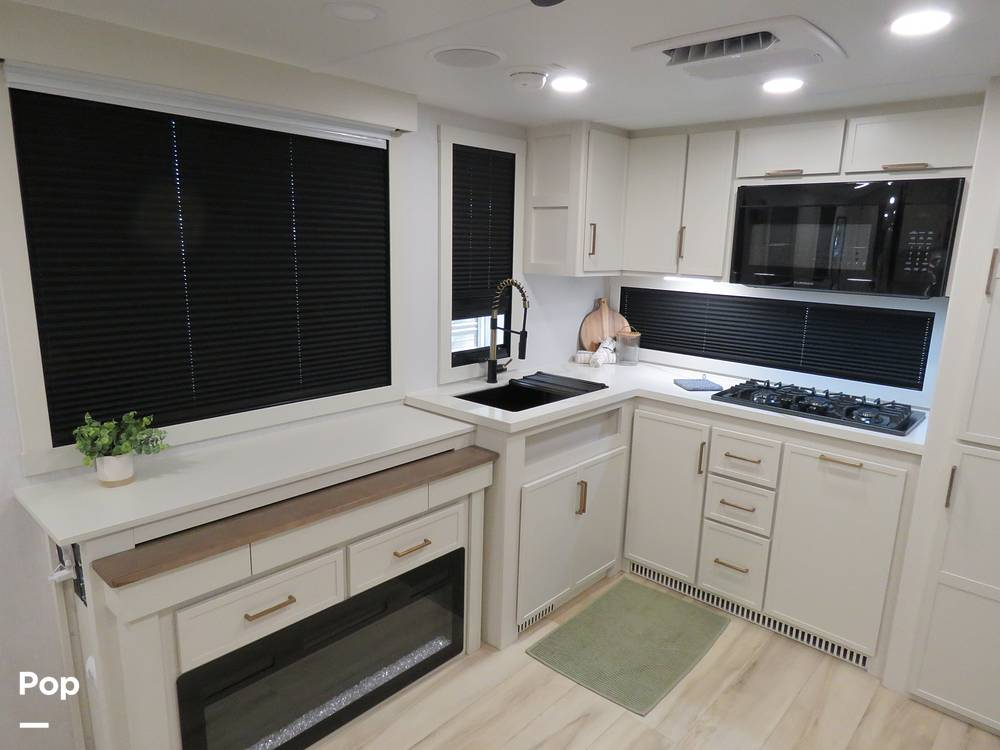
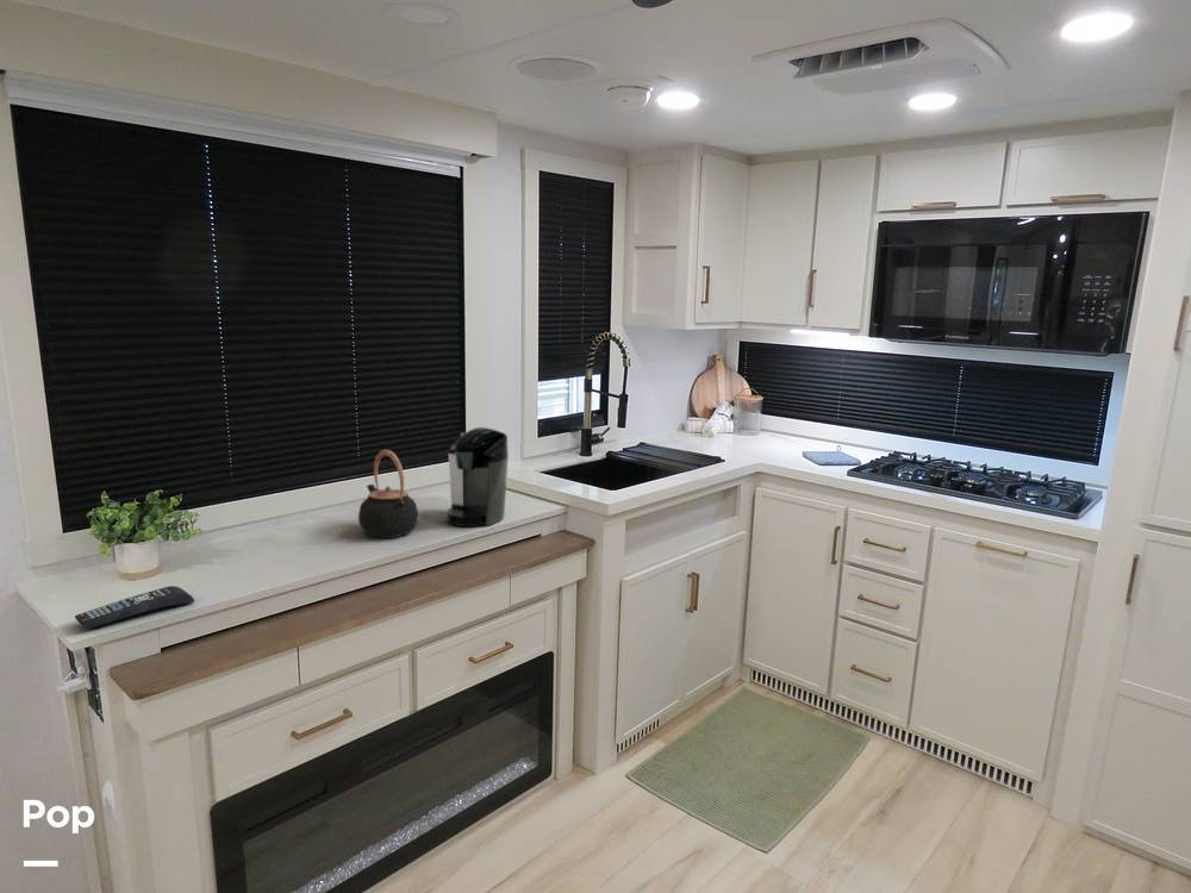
+ remote control (136, 605)
+ coffee maker (467, 470)
+ teapot (385, 489)
